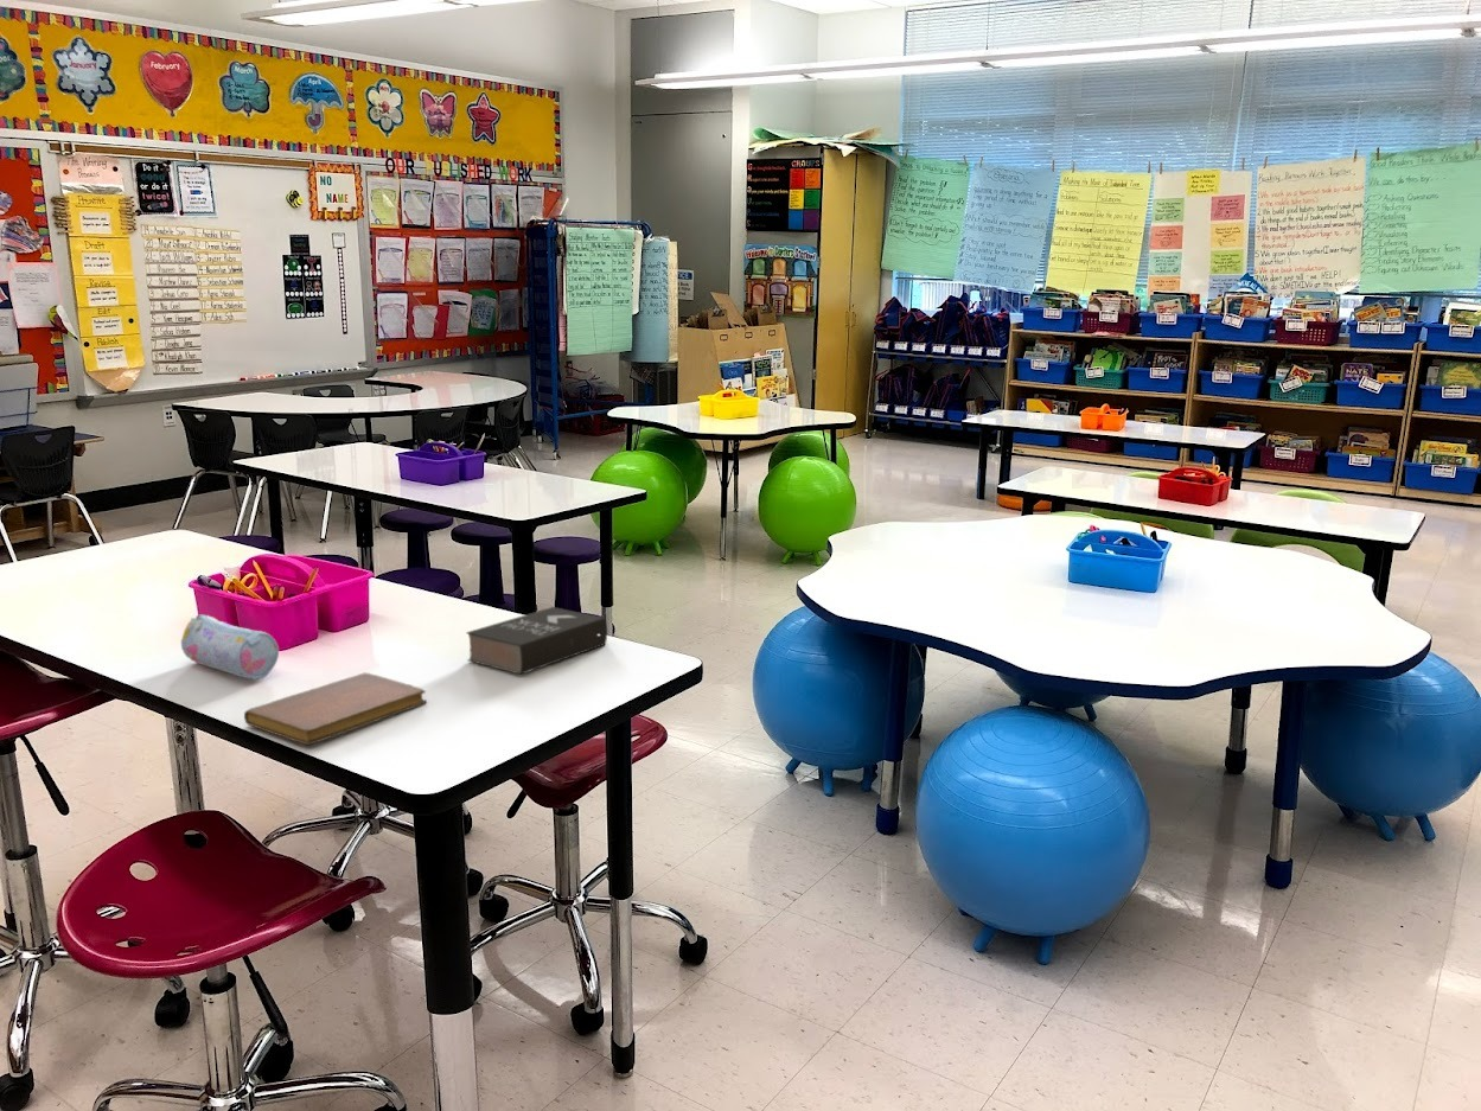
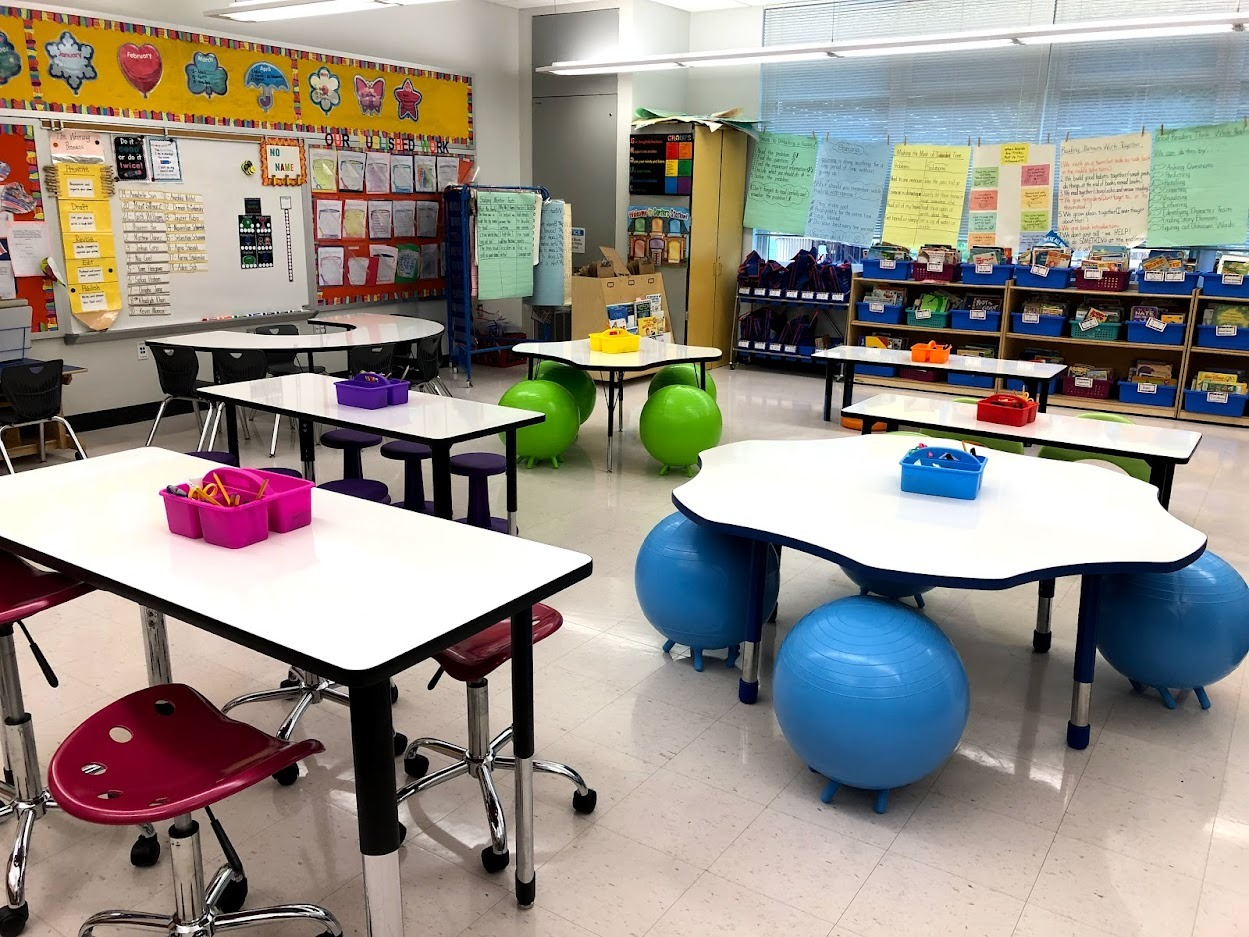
- notebook (337, 705)
- pencil case (229, 645)
- book (538, 638)
